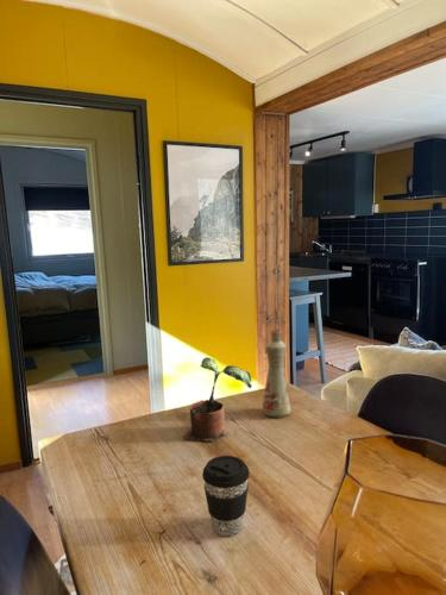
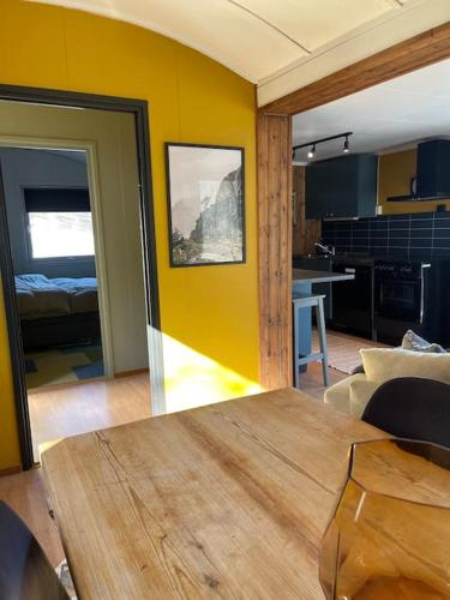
- bottle (275, 371)
- potted plant (213, 393)
- coffee cup (226, 495)
